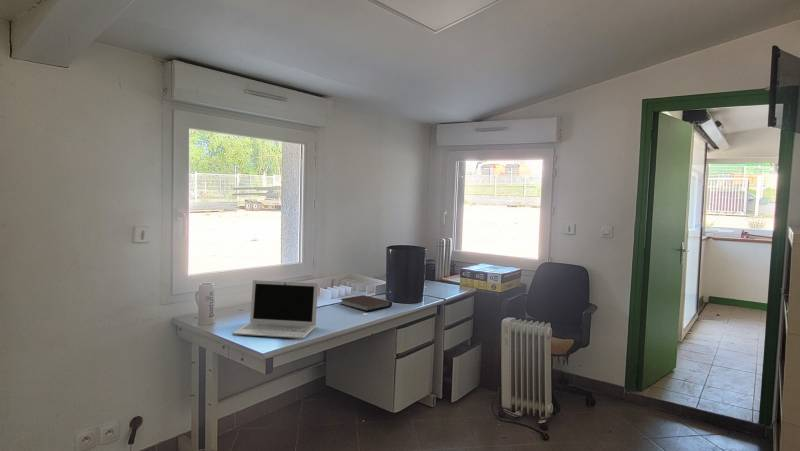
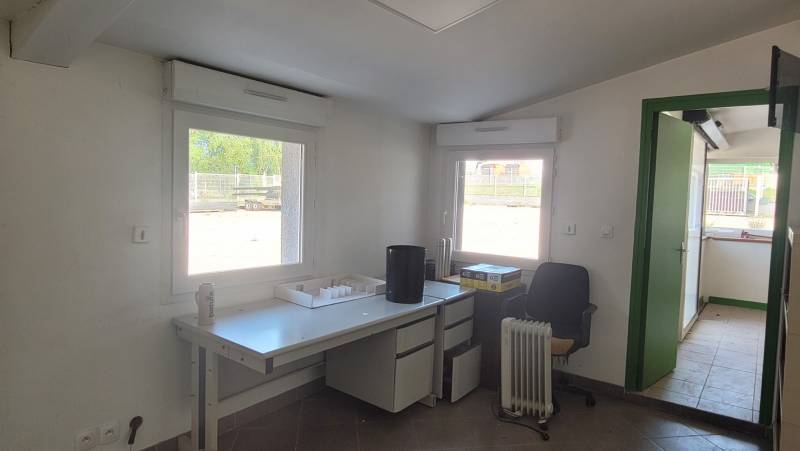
- laptop (276, 307)
- notebook (365, 302)
